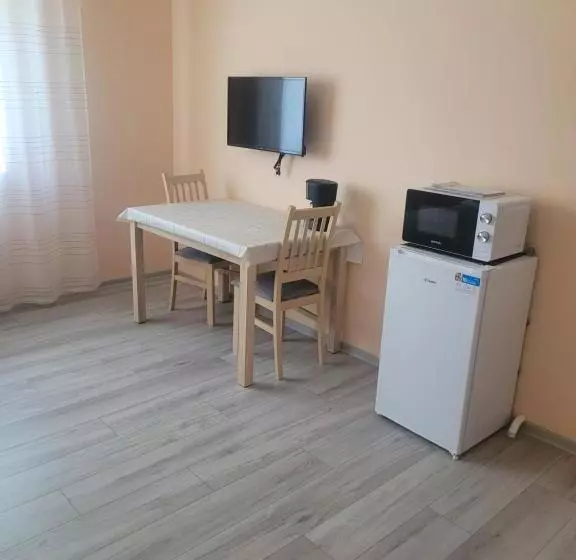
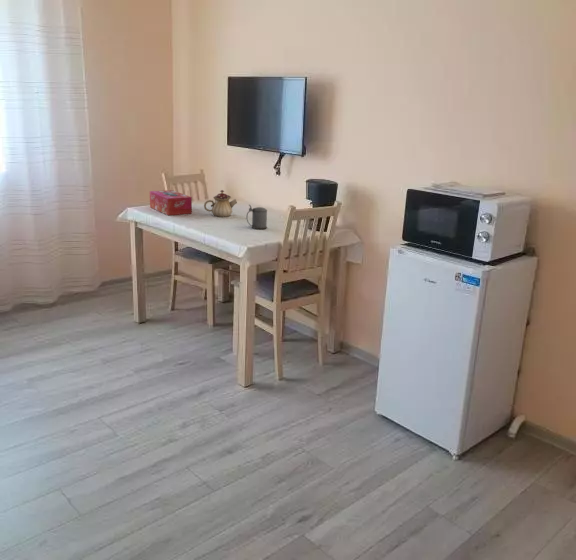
+ tissue box (170, 202)
+ beer stein (256, 216)
+ teapot (220, 202)
